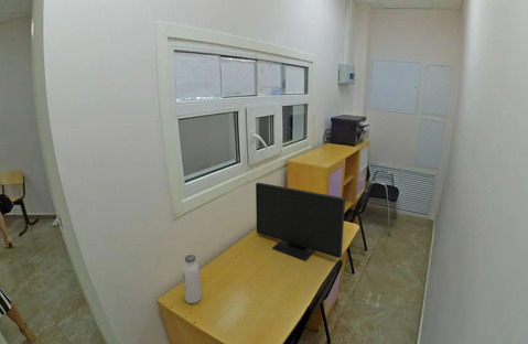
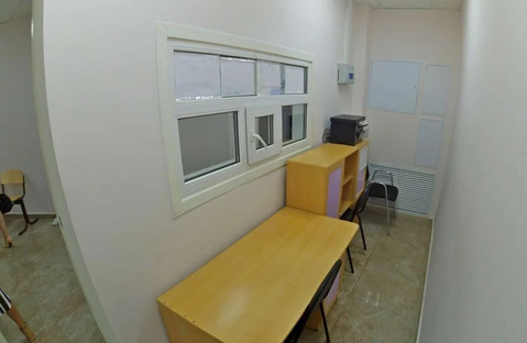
- computer monitor (293, 221)
- water bottle (192, 278)
